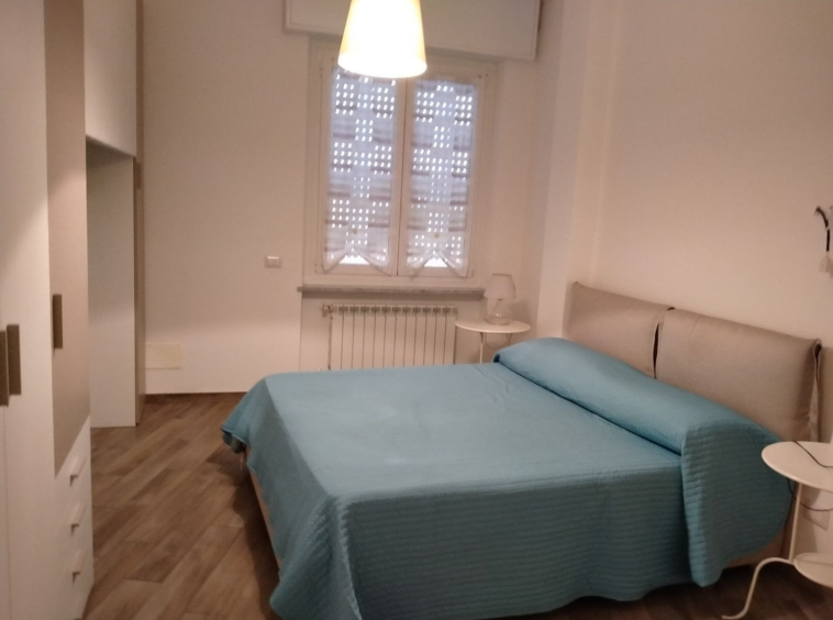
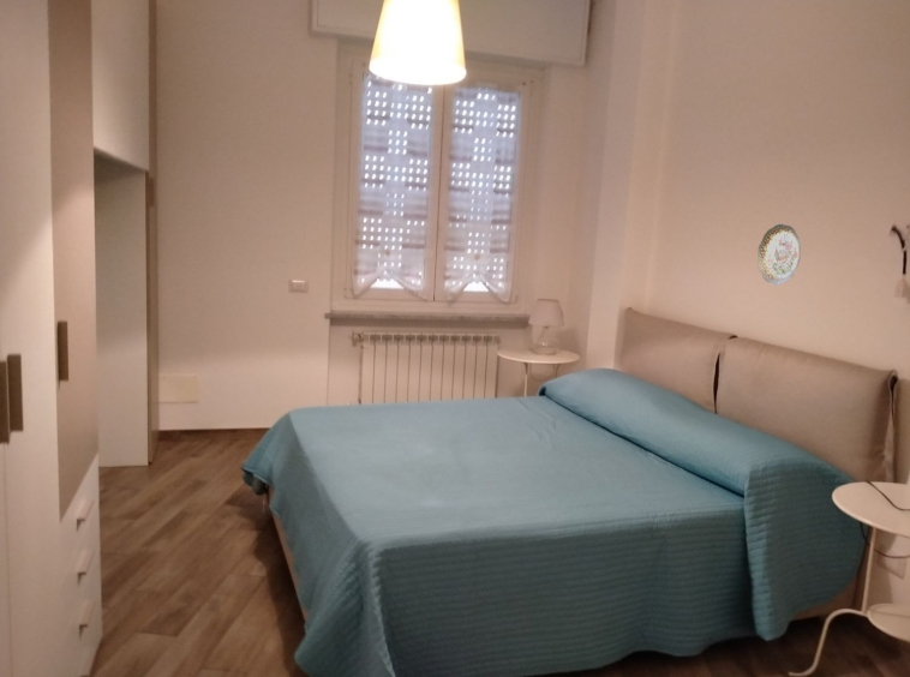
+ decorative plate (780, 253)
